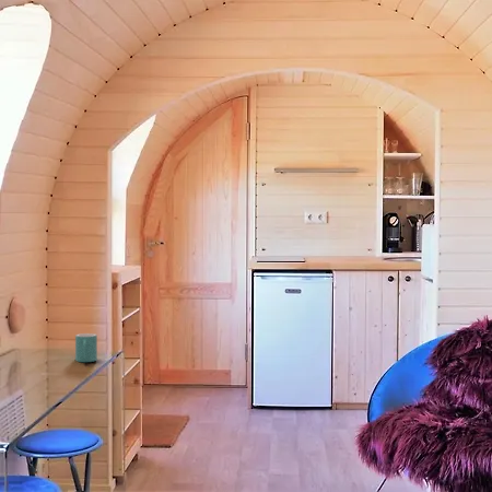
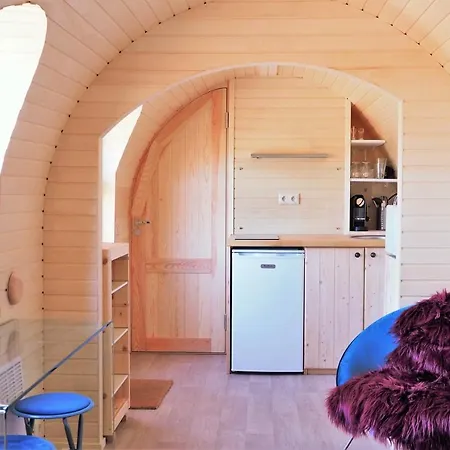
- mug (85, 348)
